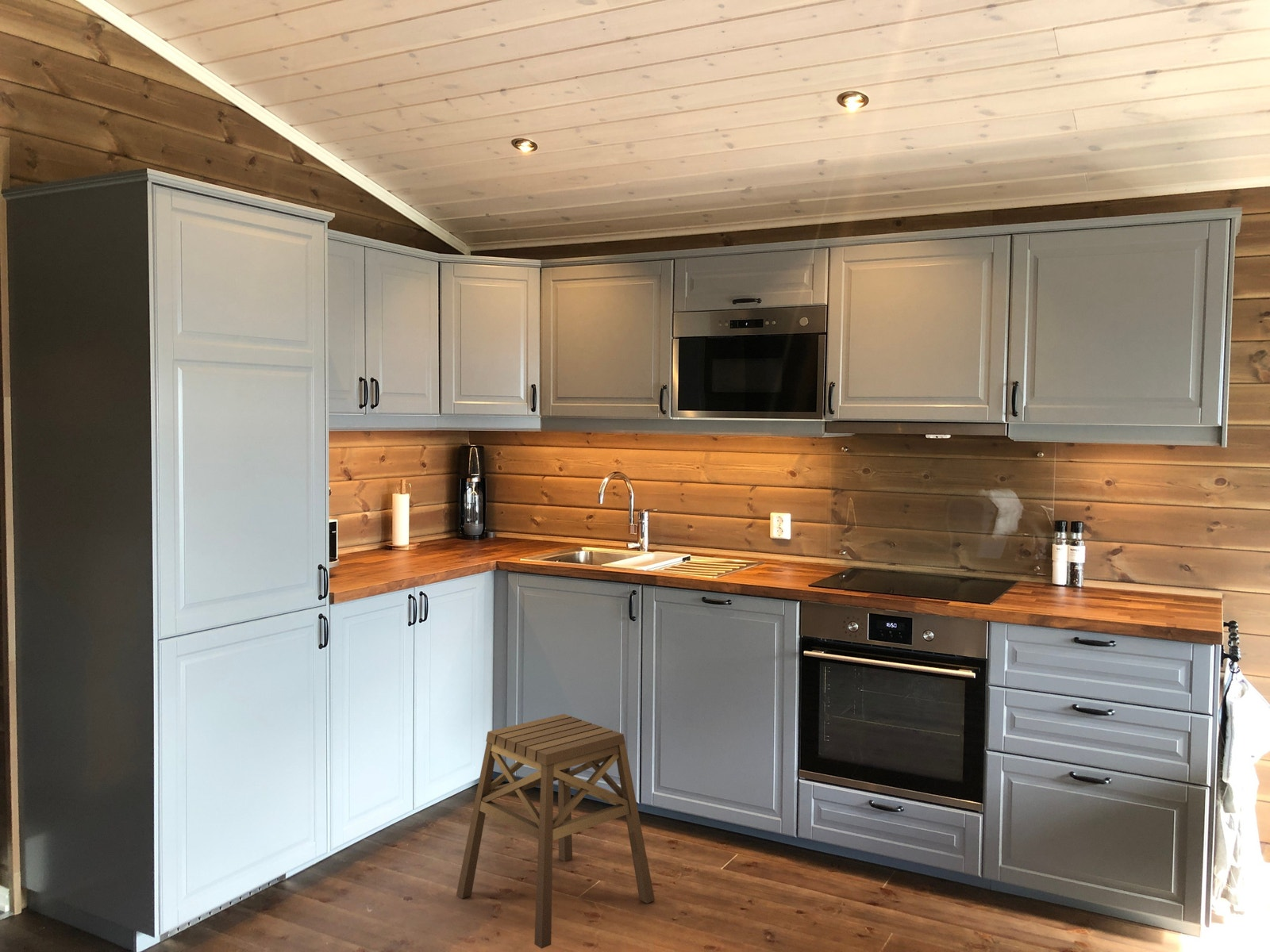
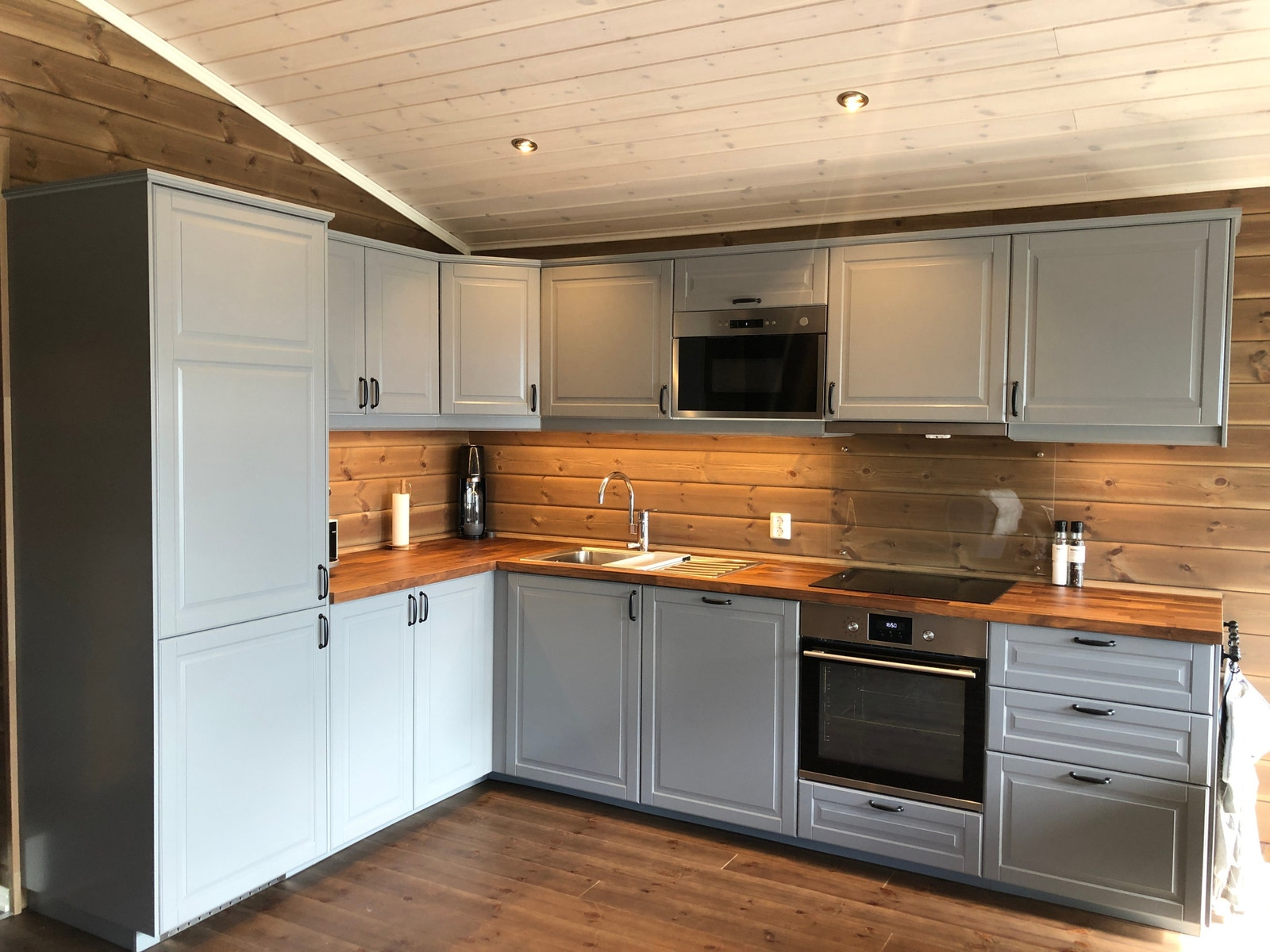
- stool (556, 816)
